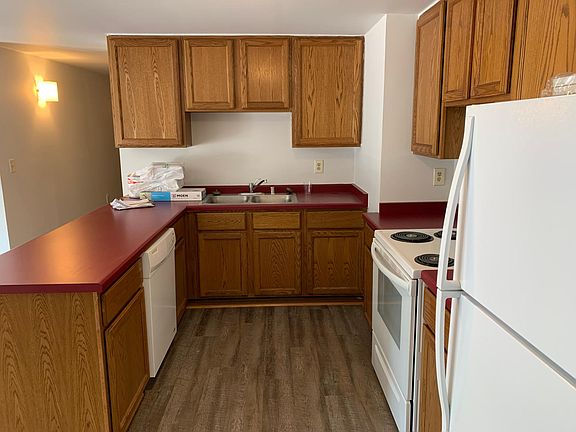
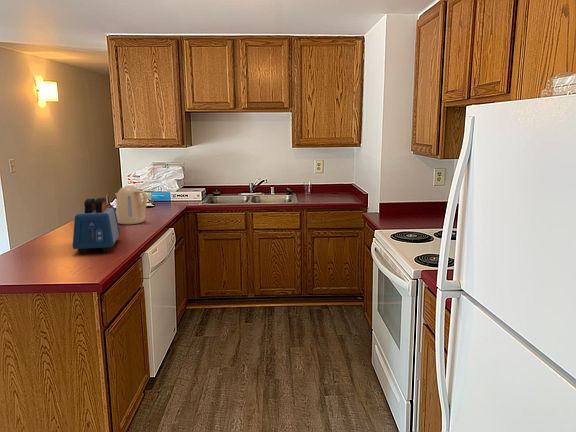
+ toaster (96, 222)
+ kettle (131, 204)
